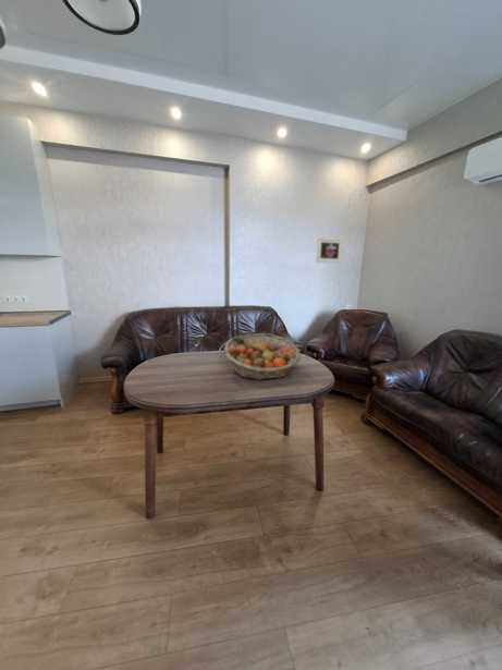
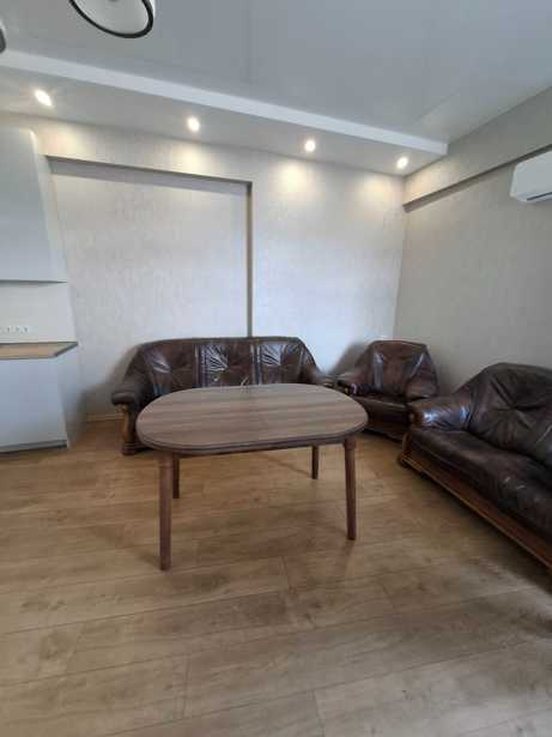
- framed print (329, 251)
- fruit basket (261, 355)
